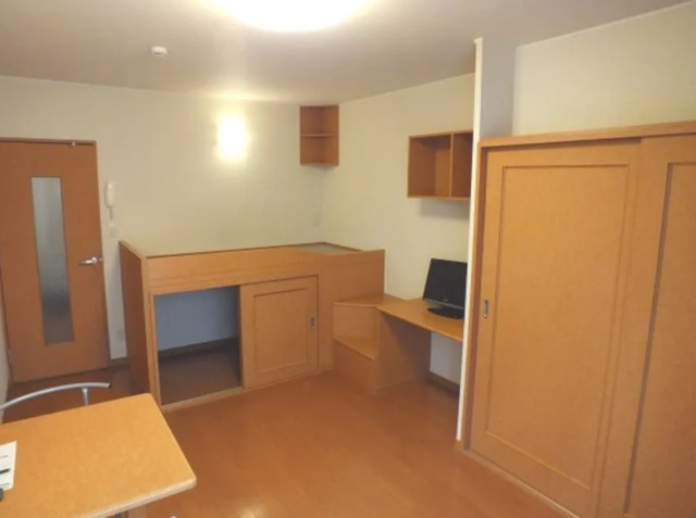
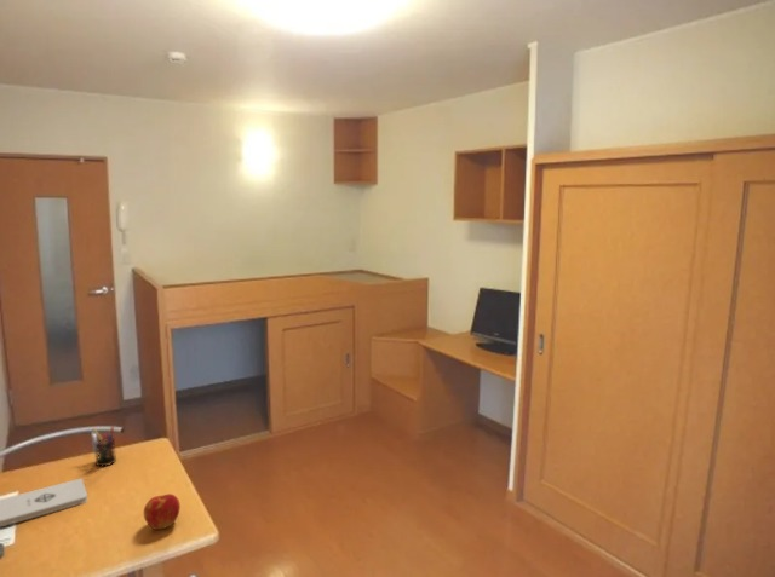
+ notepad (42, 501)
+ apple (161, 510)
+ pen holder (107, 443)
